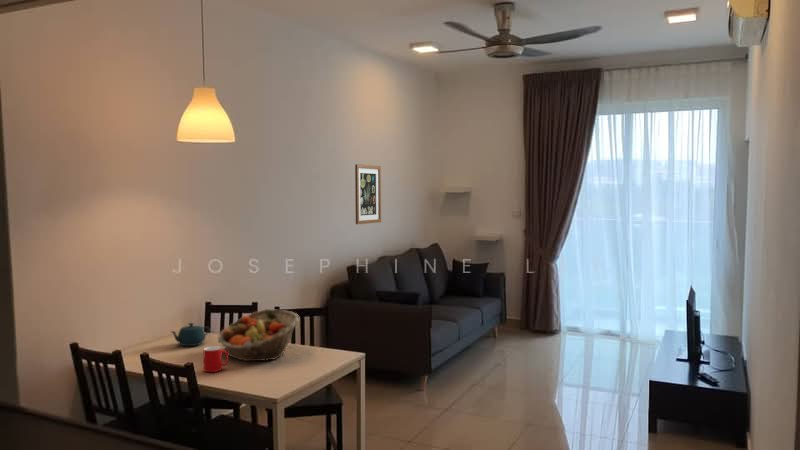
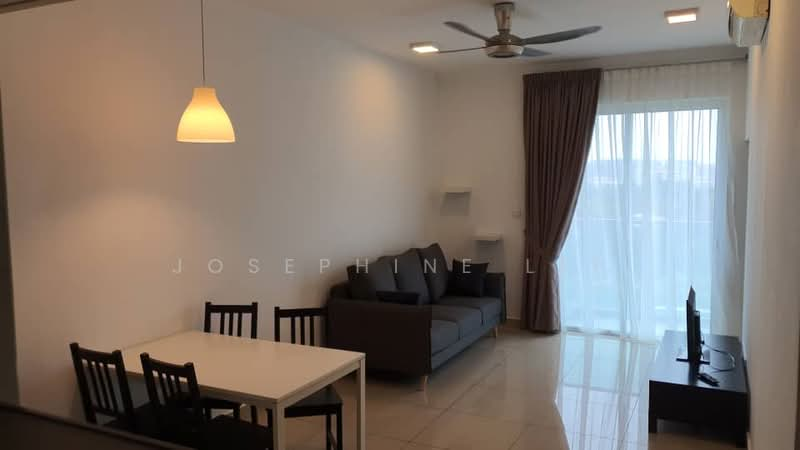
- fruit basket (259, 334)
- wall art (368, 194)
- teapot (190, 333)
- cup (216, 358)
